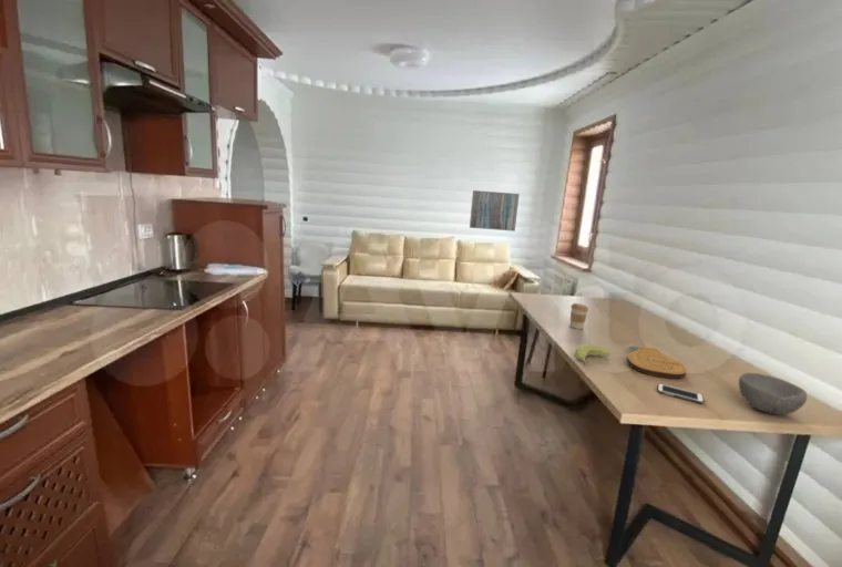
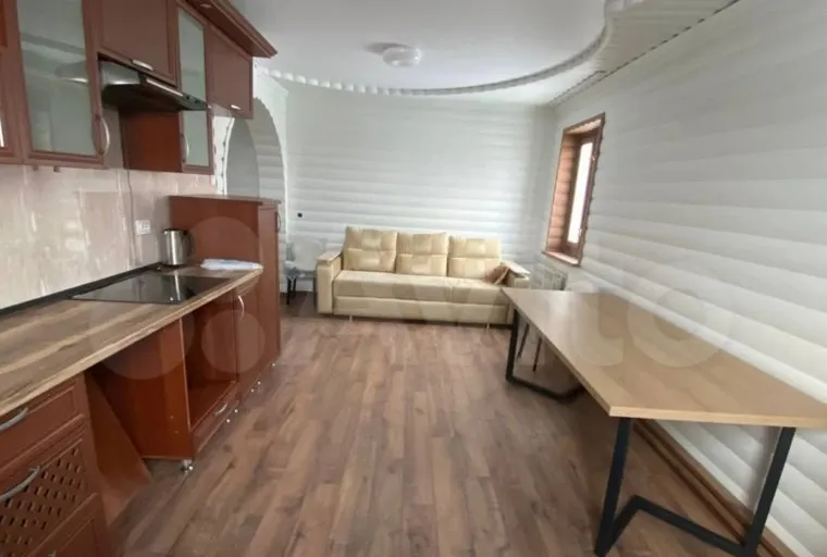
- coffee cup (578, 315)
- bowl (769, 395)
- key chain (650, 357)
- wall art (493, 210)
- cell phone (679, 393)
- banana (592, 353)
